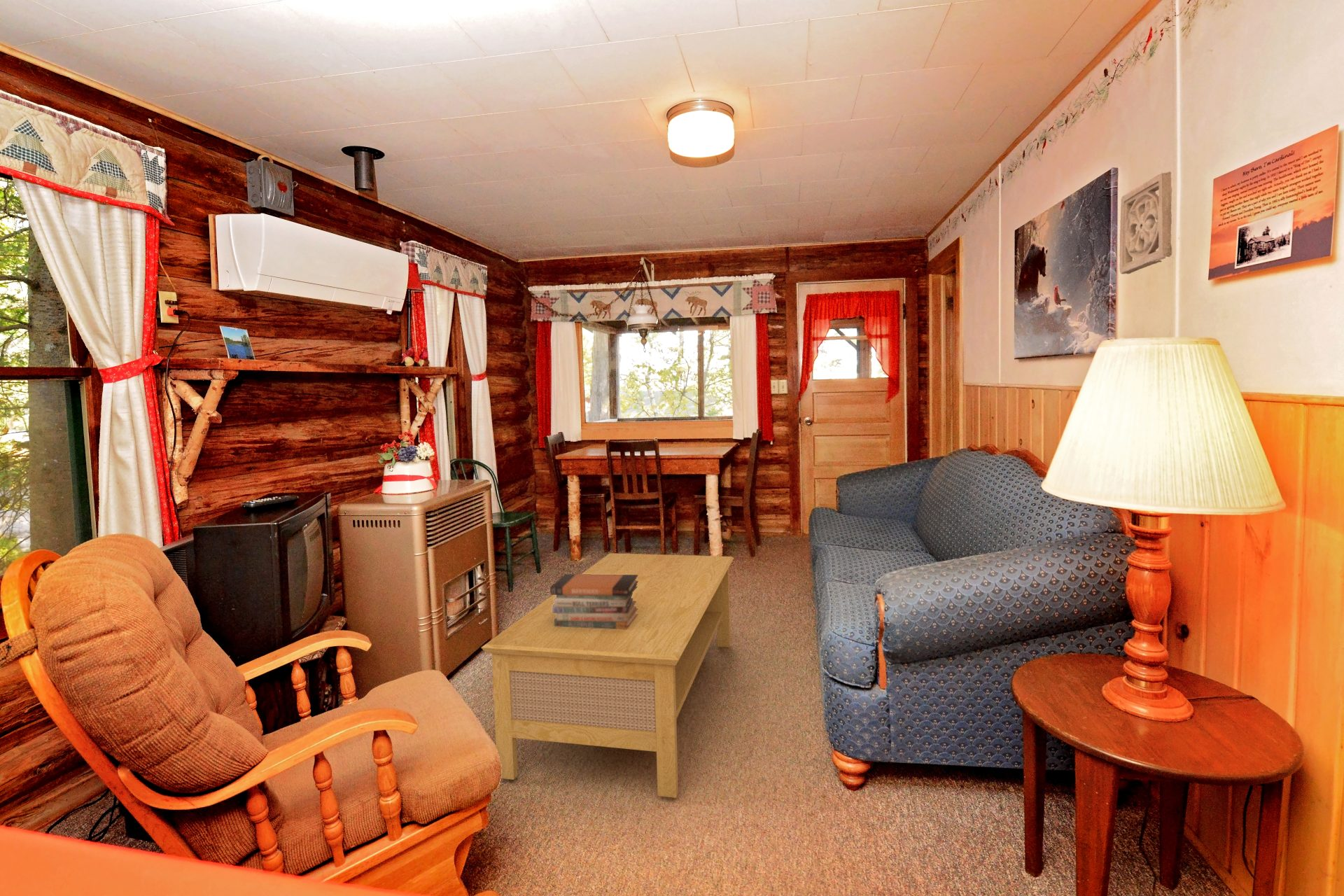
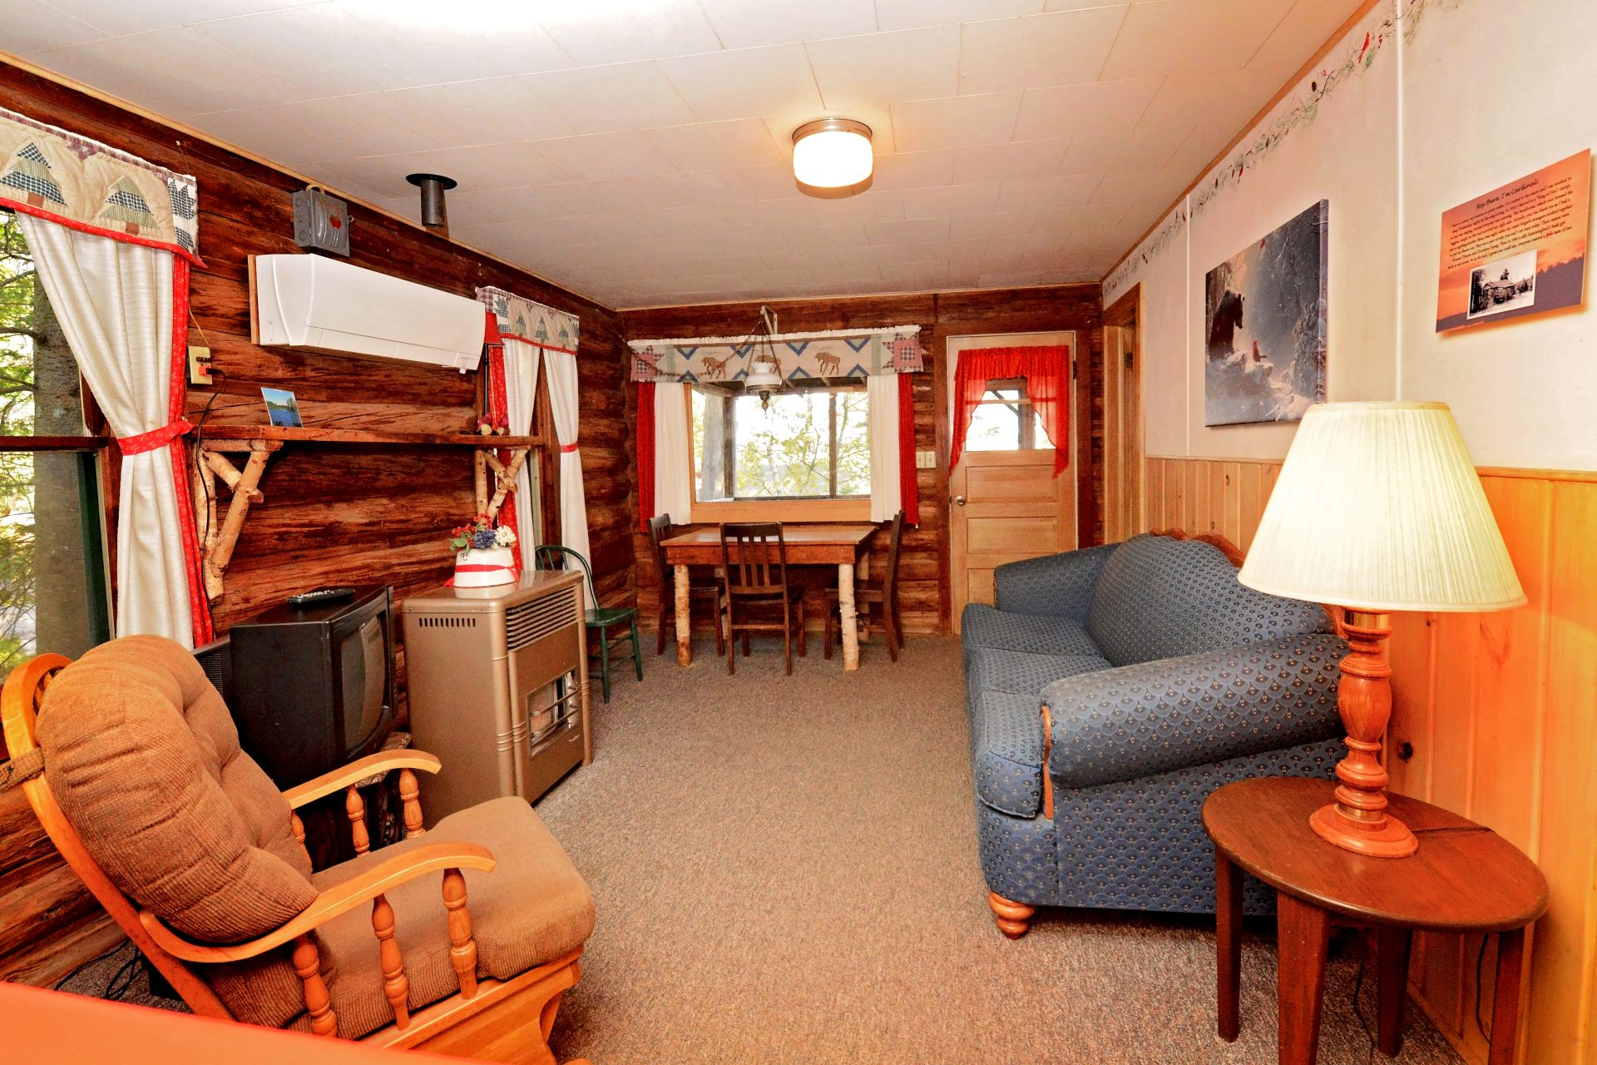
- coffee table (636, 645)
- wall ornament (1144, 226)
- book stack (595, 600)
